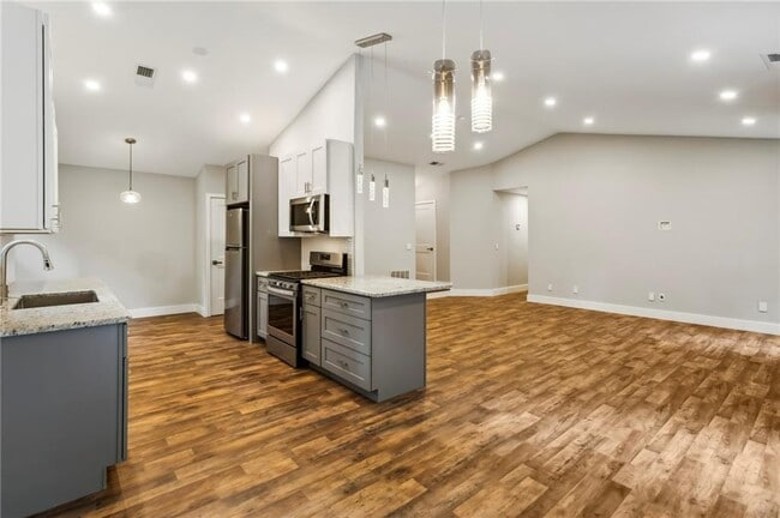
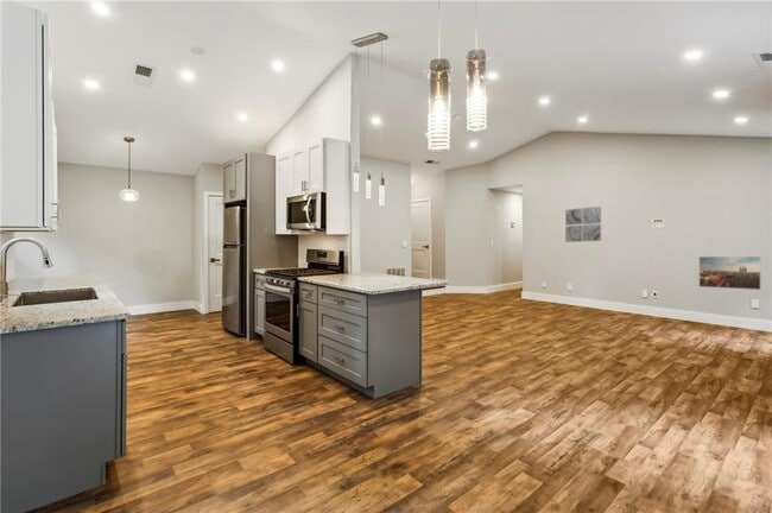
+ wall art (583, 223)
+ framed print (728, 272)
